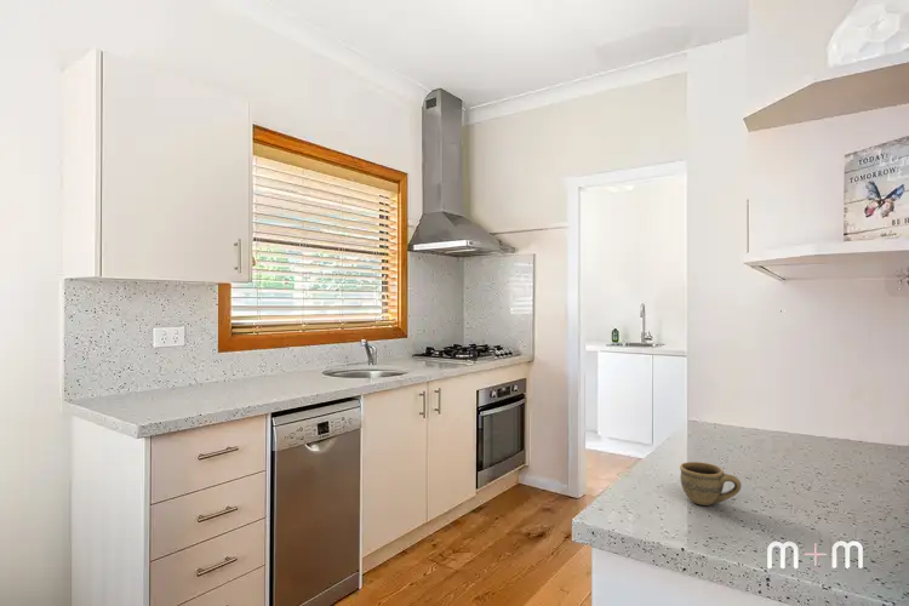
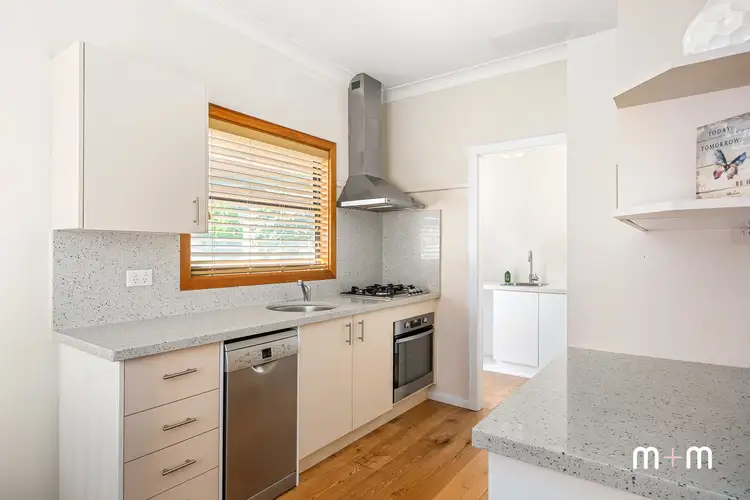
- cup (709, 486)
